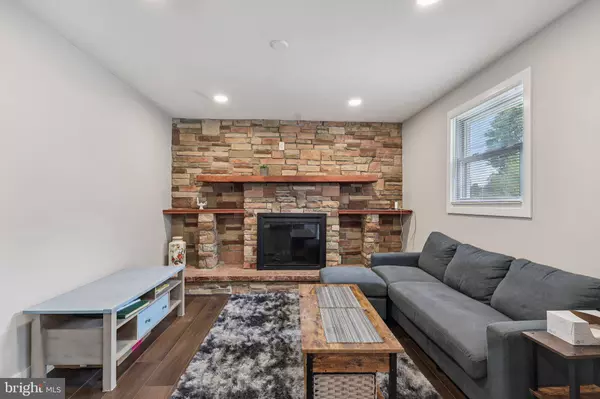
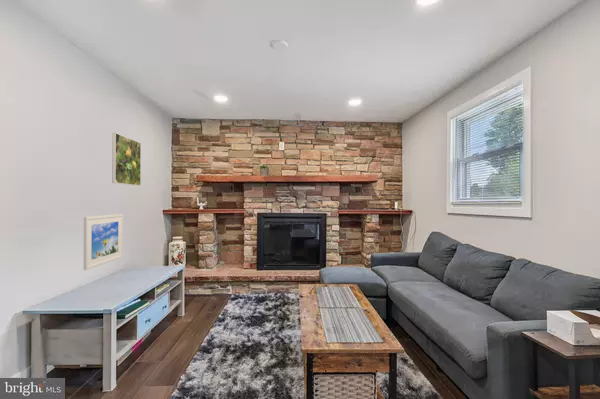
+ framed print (127, 161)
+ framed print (105, 239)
